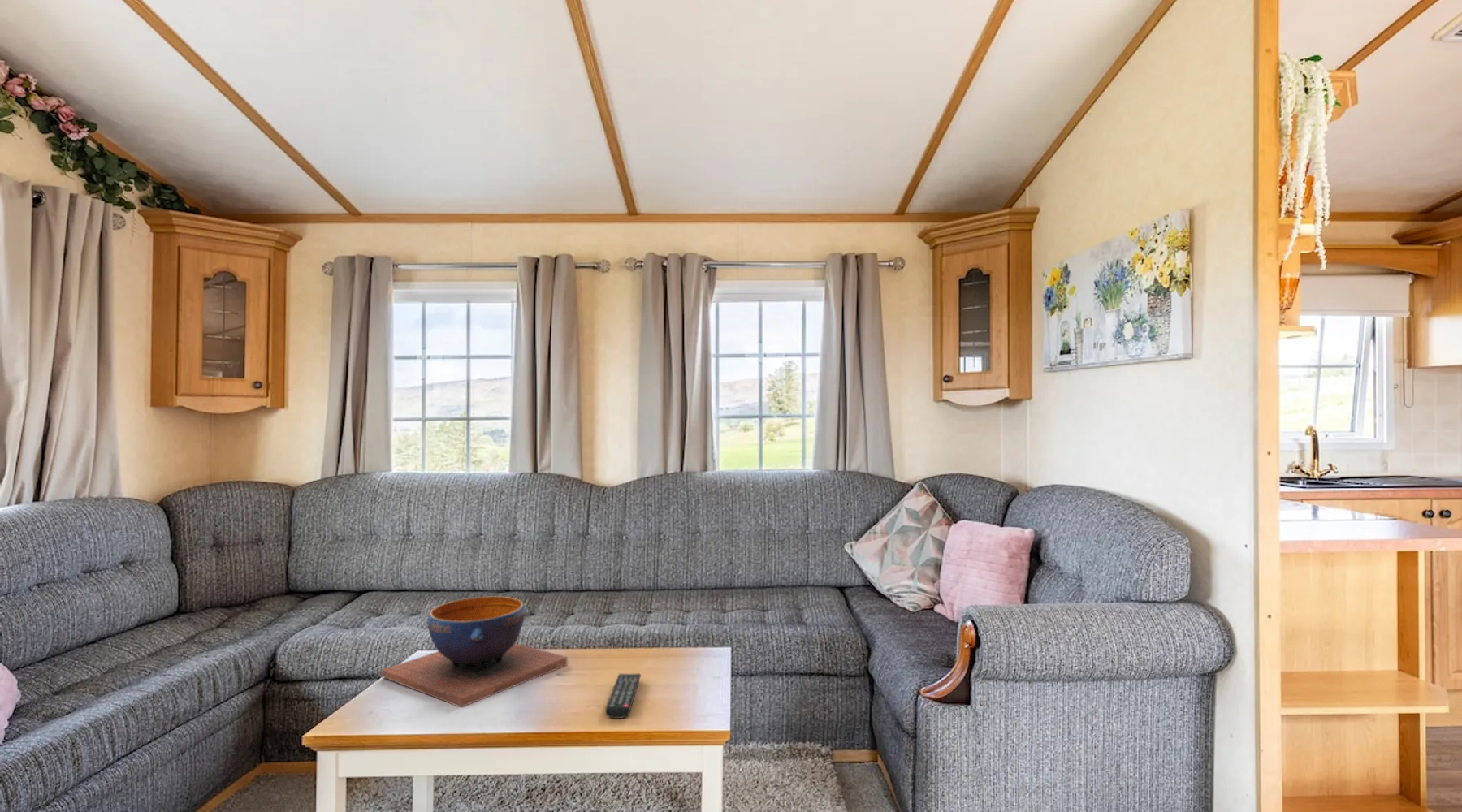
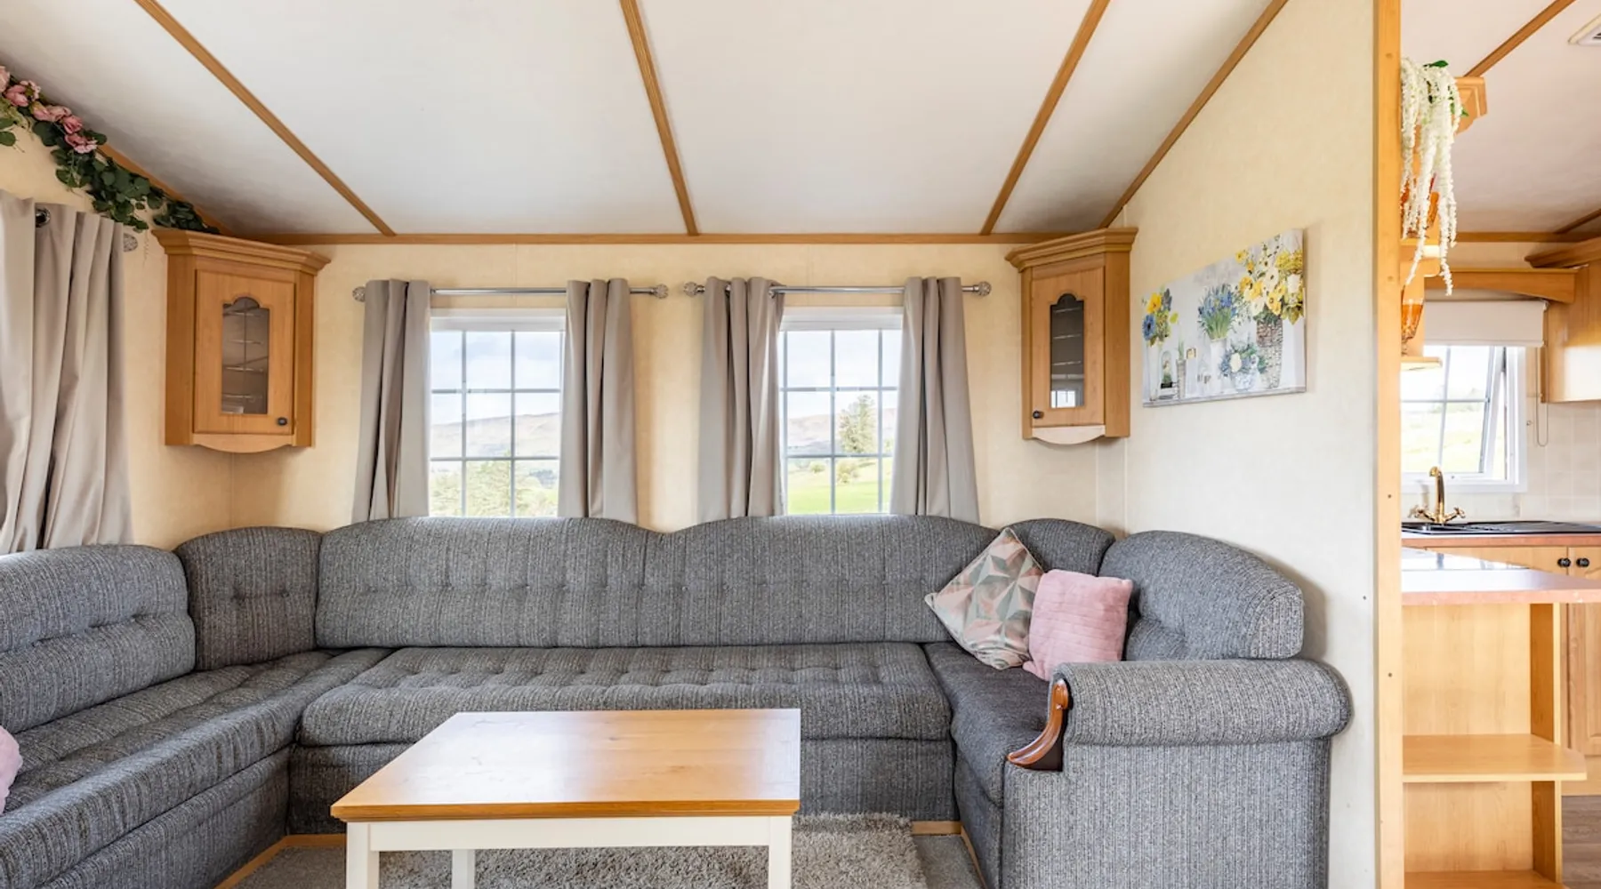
- decorative bowl (476, 638)
- remote control (624, 693)
